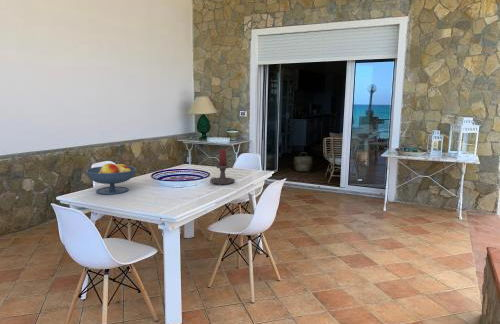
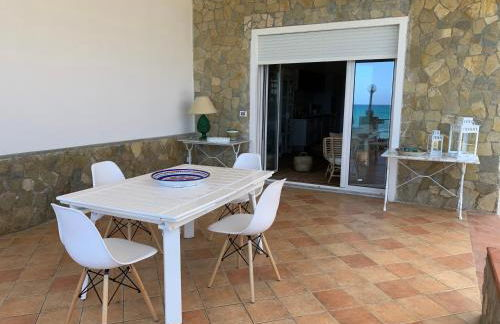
- fruit bowl (111, 176)
- candle holder (220, 166)
